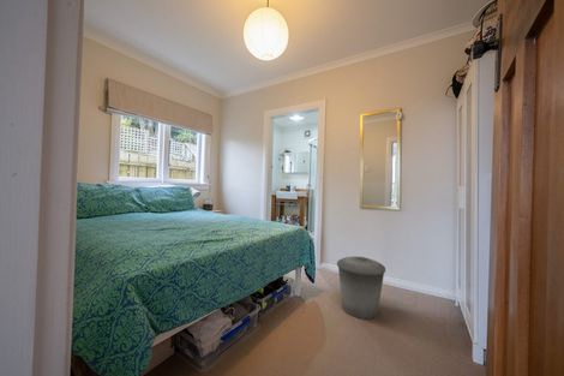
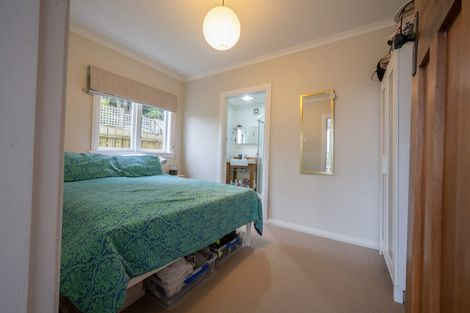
- trash can (360, 282)
